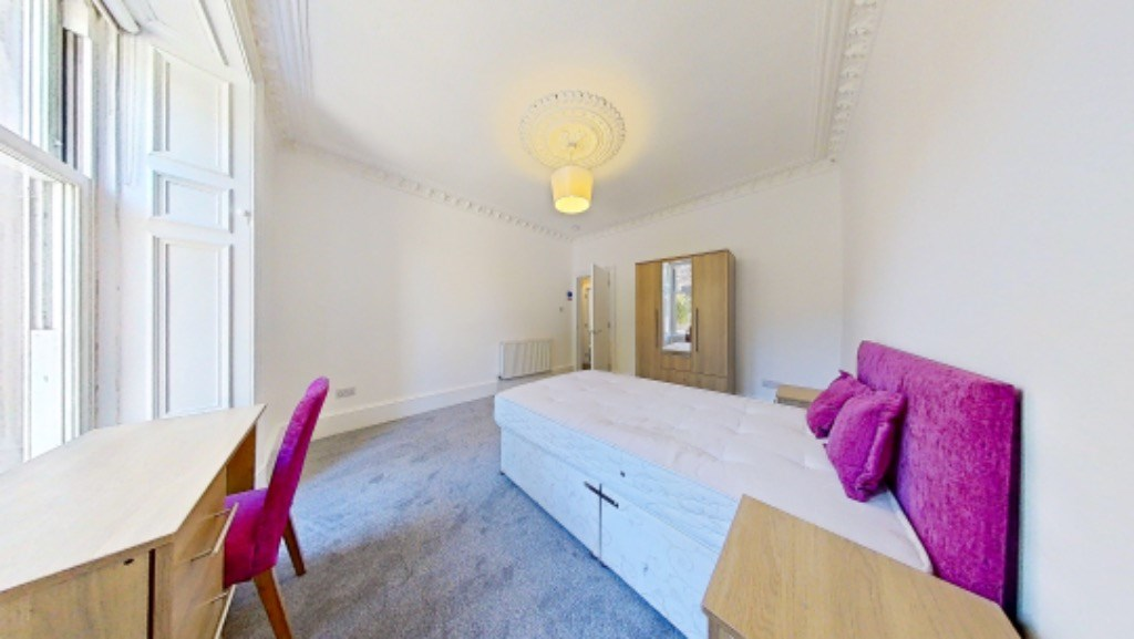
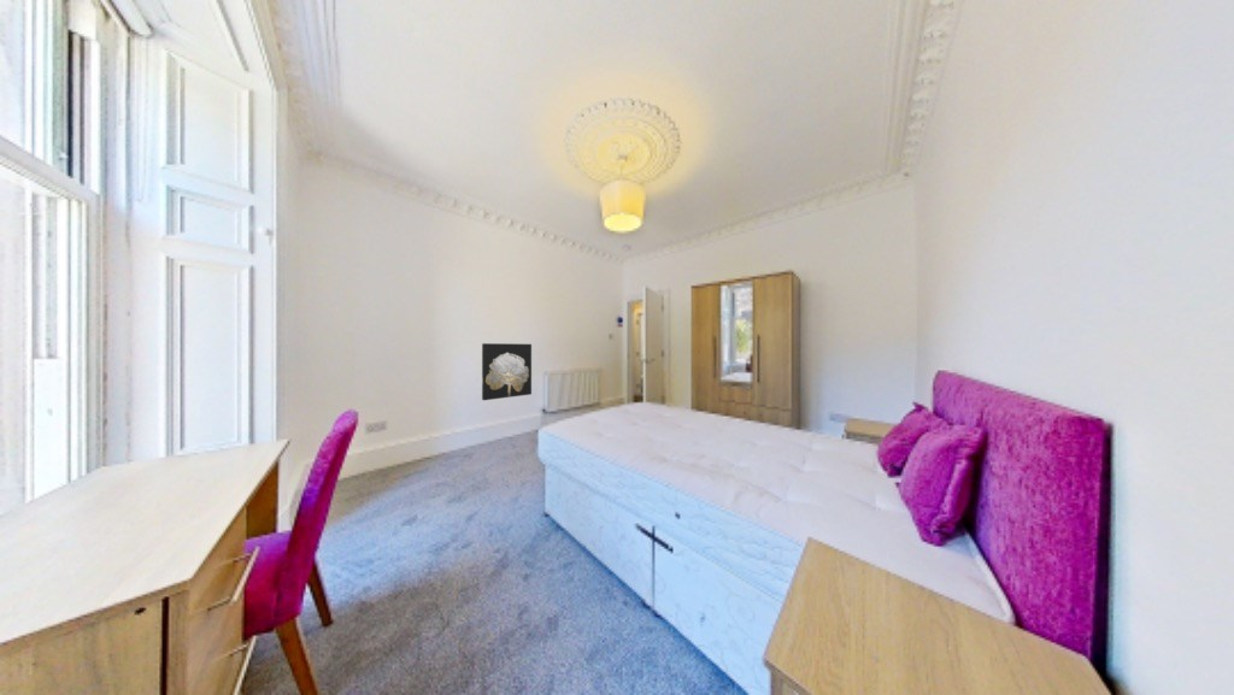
+ wall art (507, 370)
